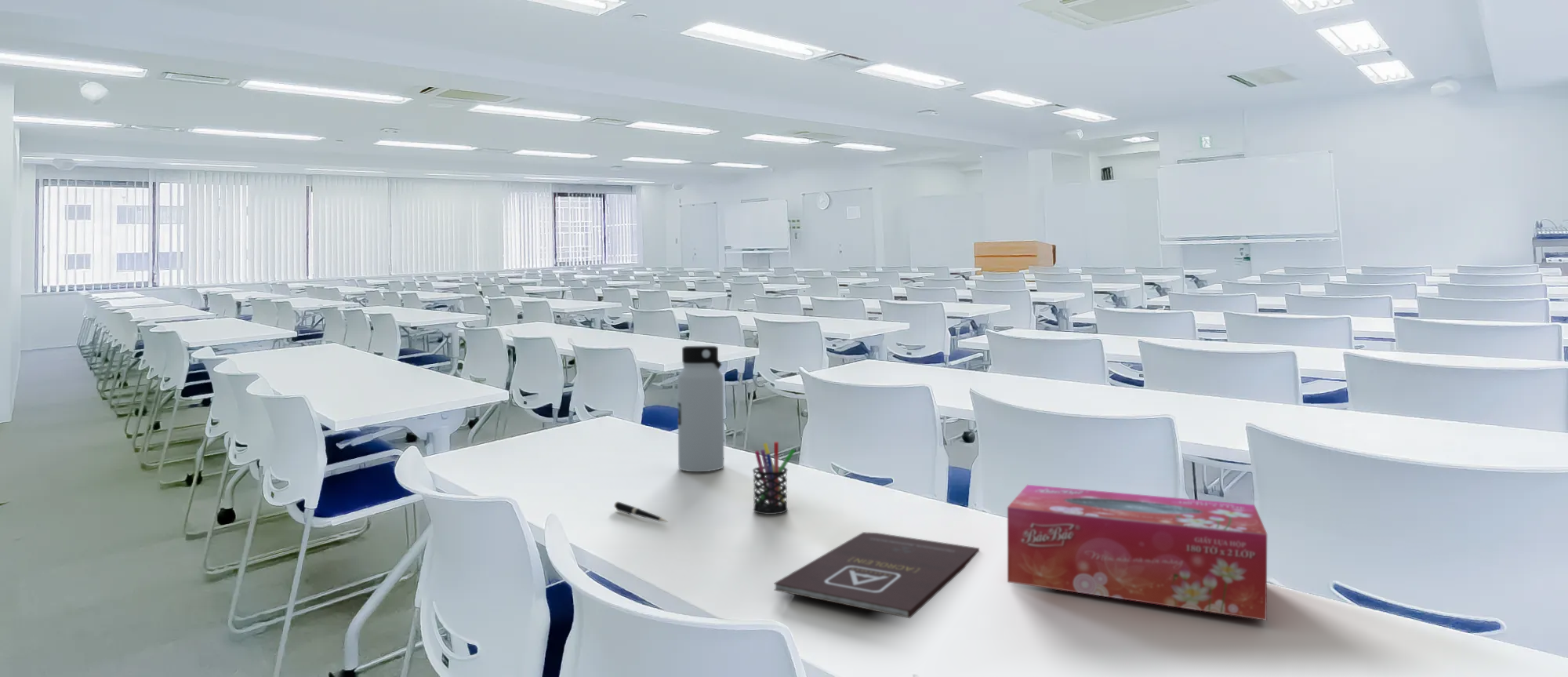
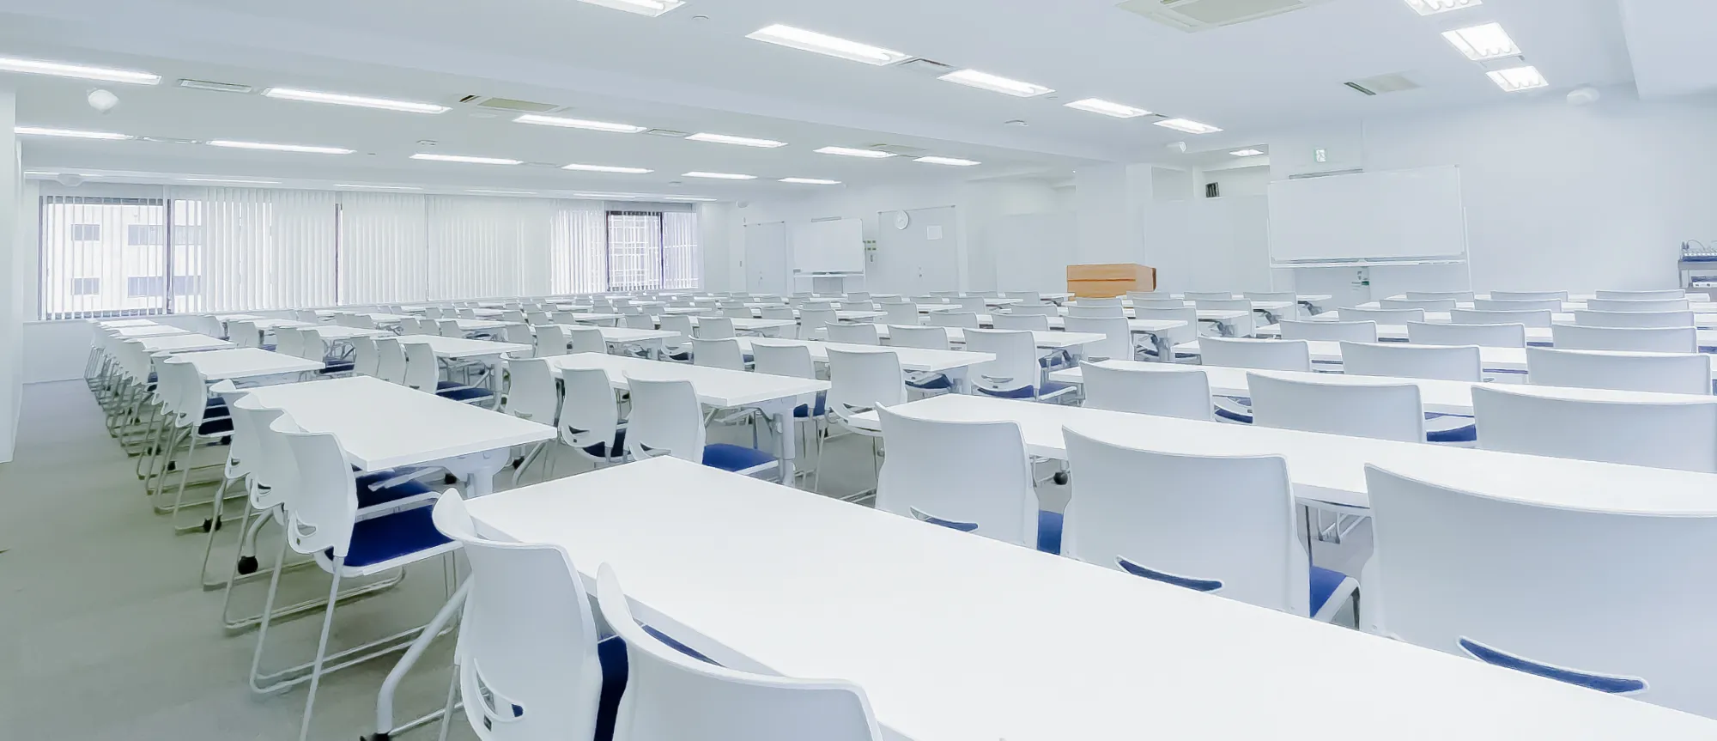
- pen holder (775, 475)
- water bottle (700, 406)
- tissue box (1131, 543)
- pen (641, 511)
- book (884, 567)
